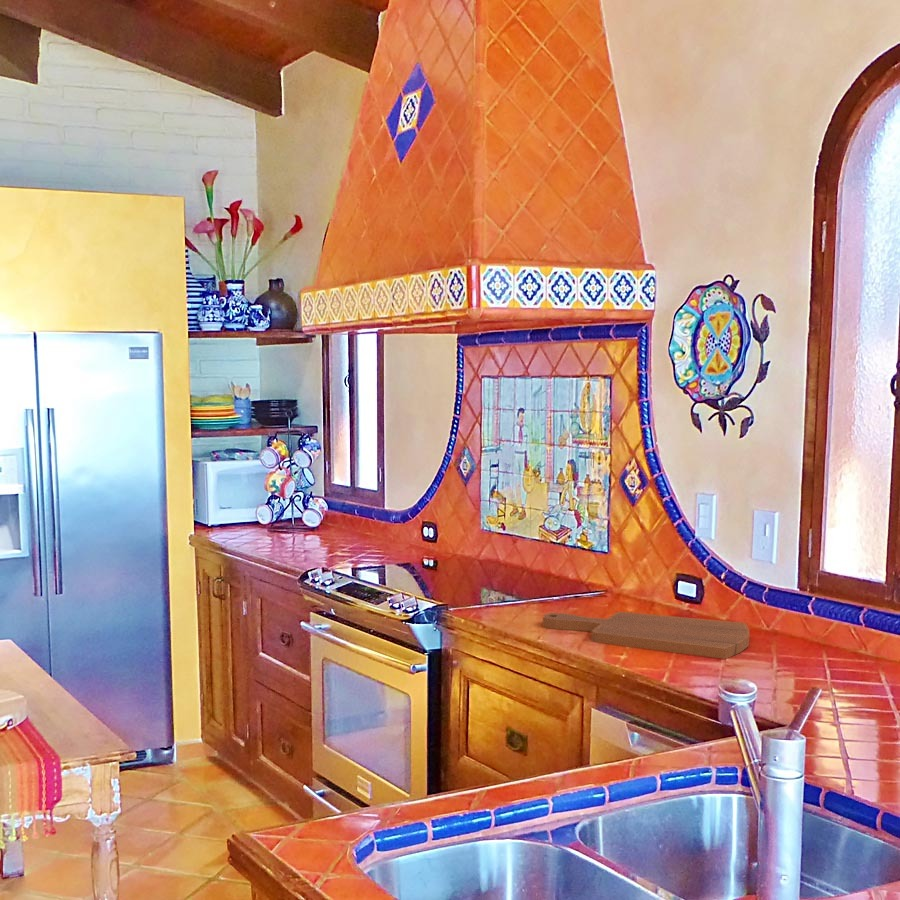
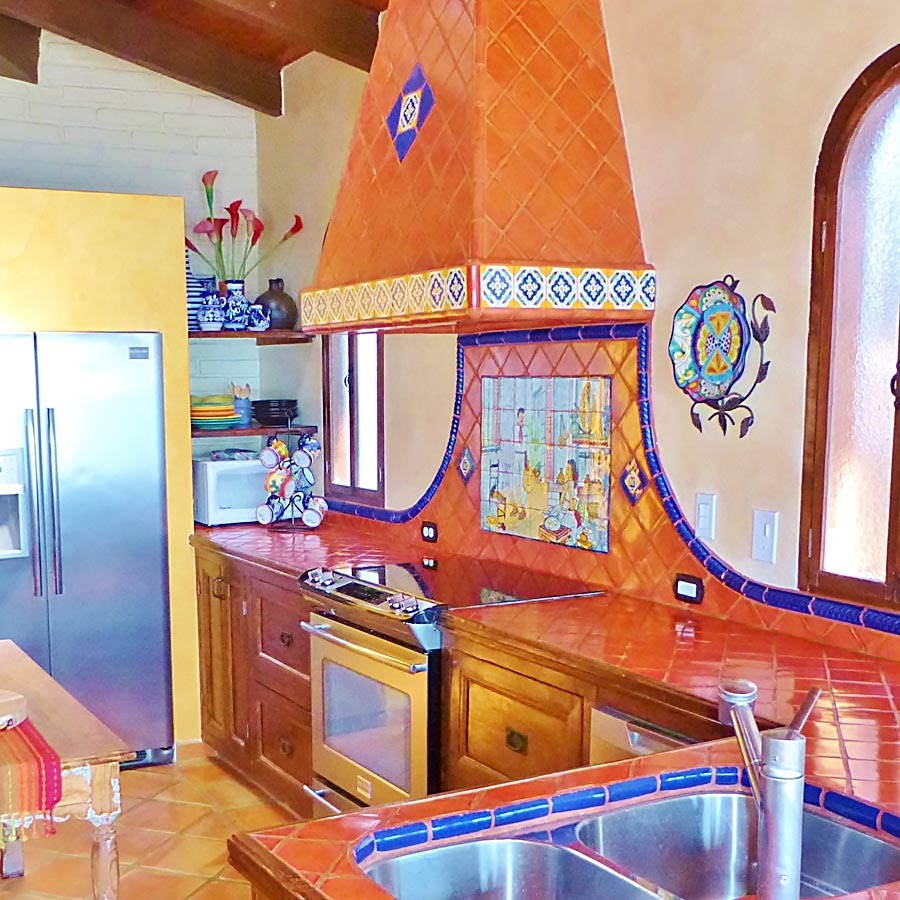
- cutting board (658, 631)
